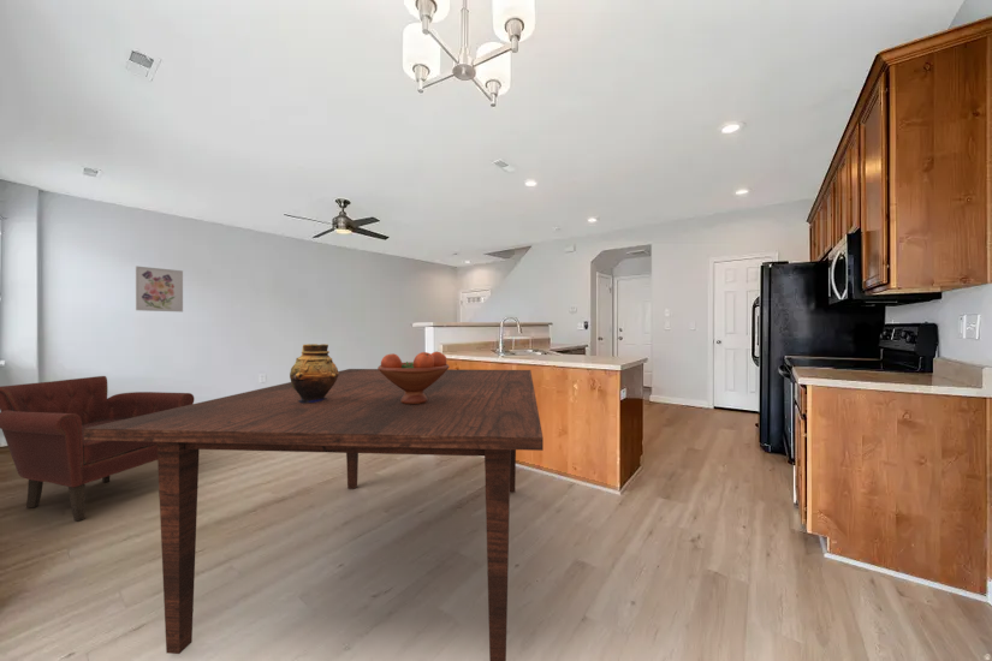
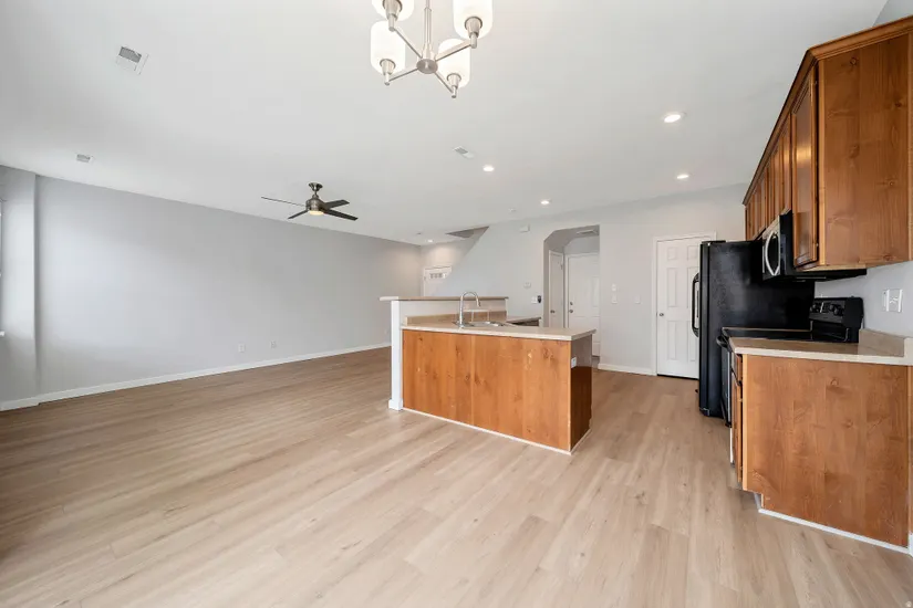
- leather (90, 440)
- fruit bowl (414, 376)
- vase (316, 371)
- wall art (160, 290)
- table (400, 453)
